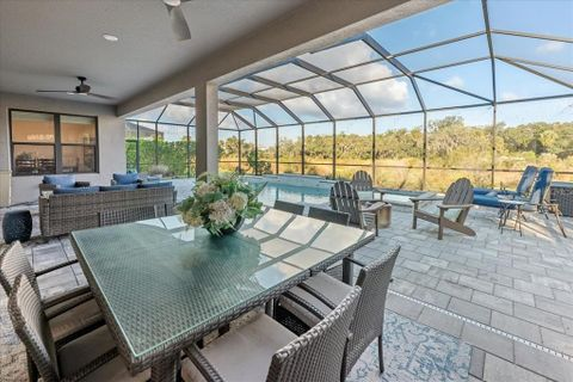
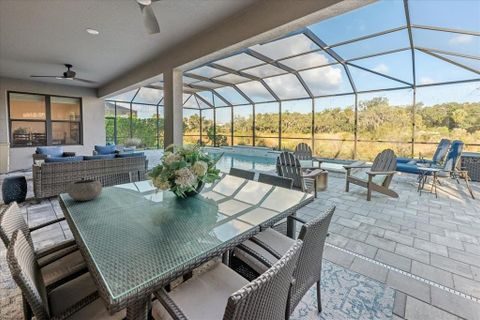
+ bowl (85, 190)
